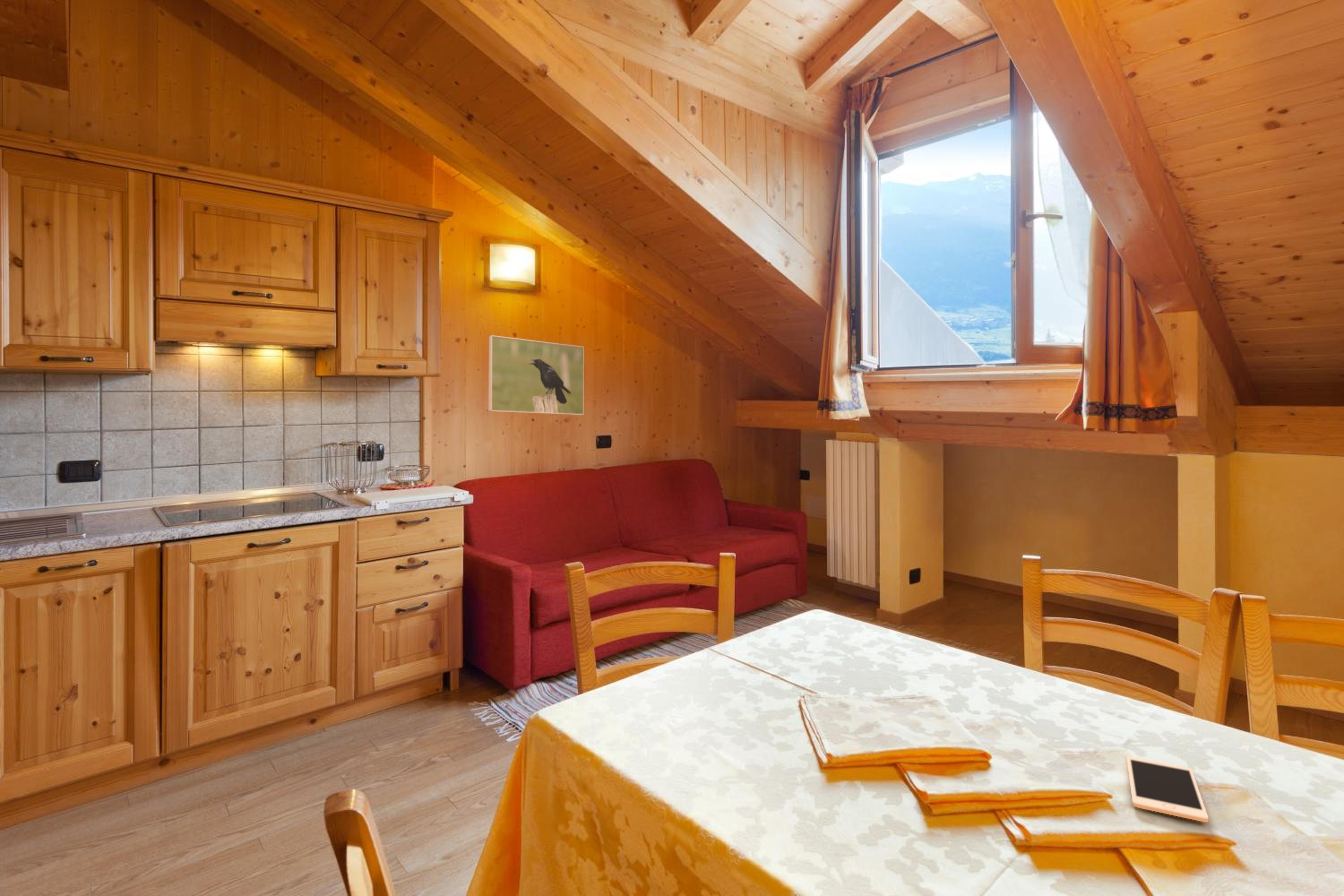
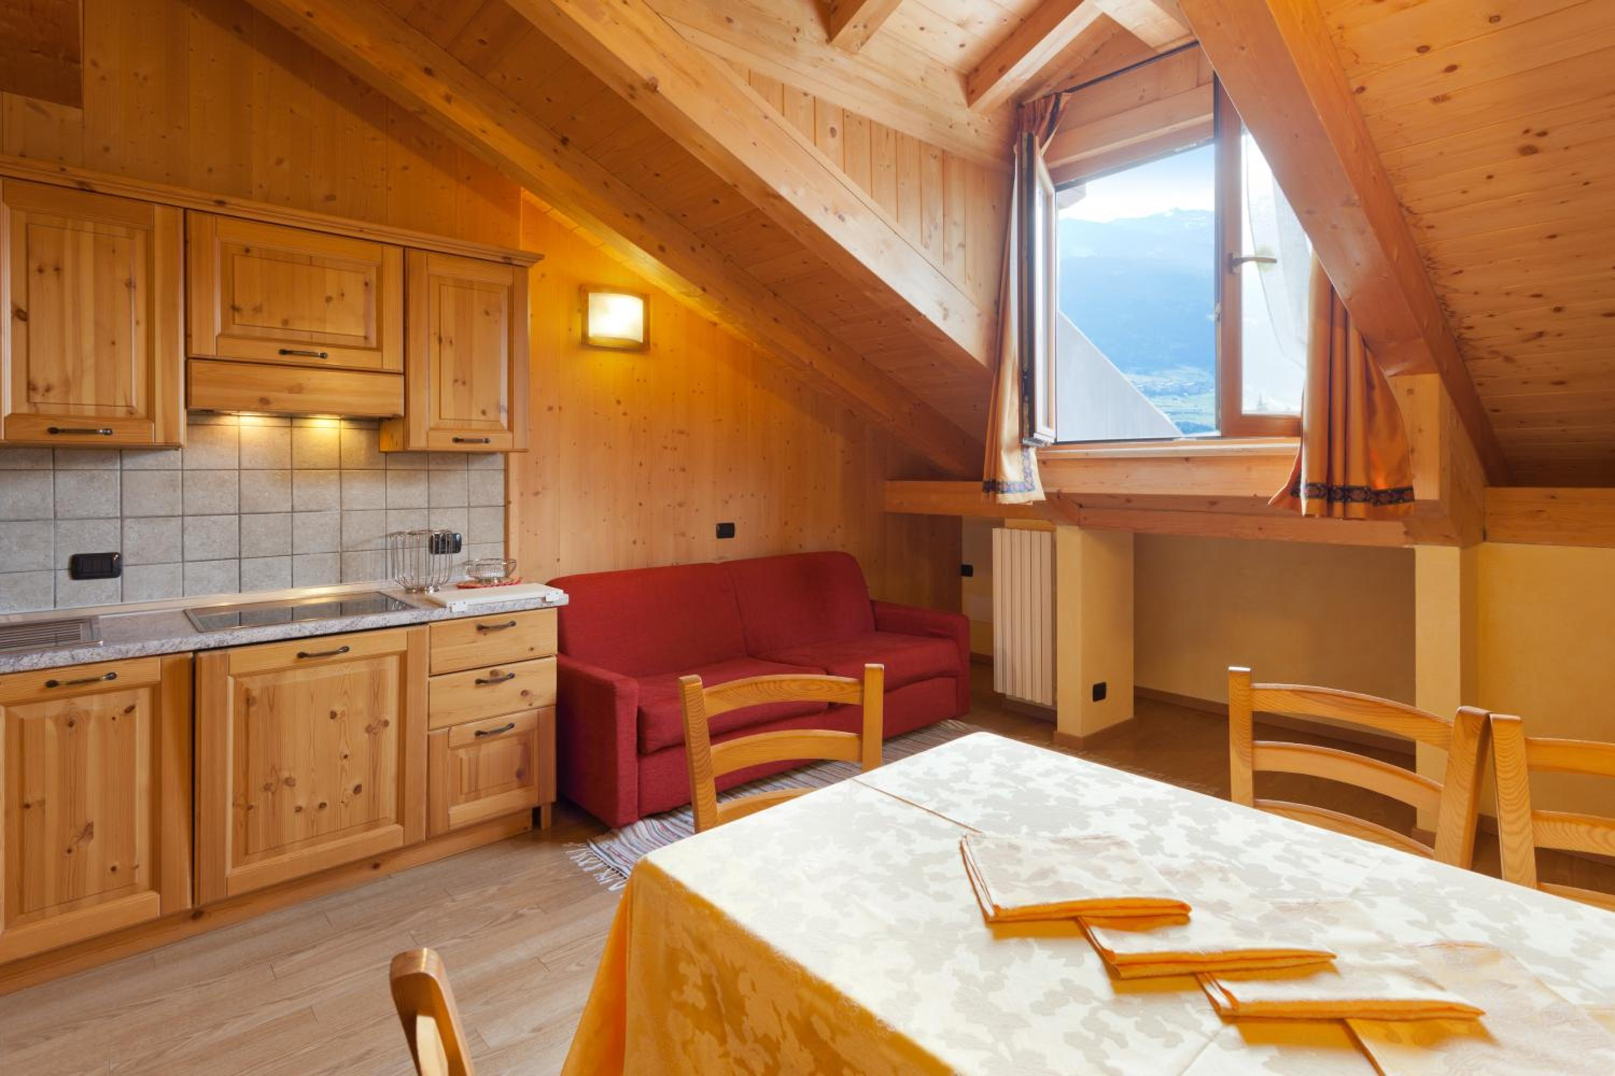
- cell phone (1163, 786)
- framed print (538, 377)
